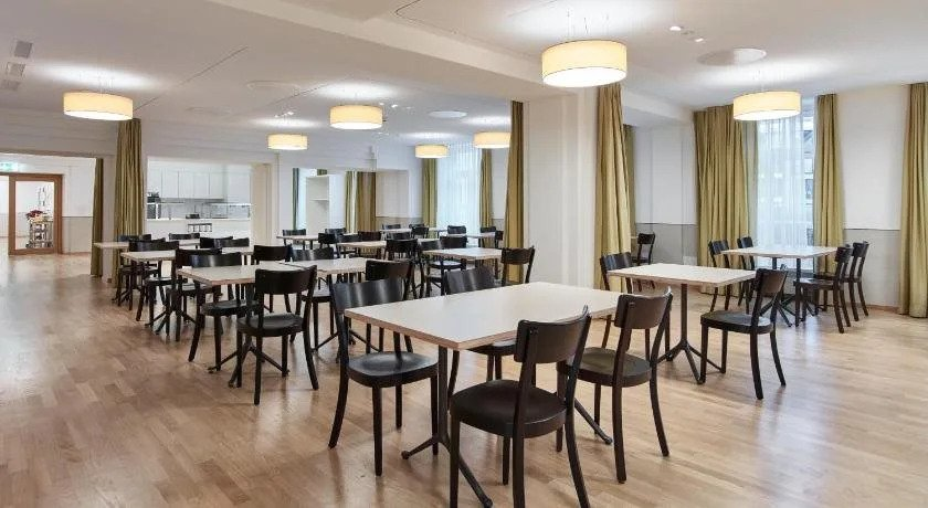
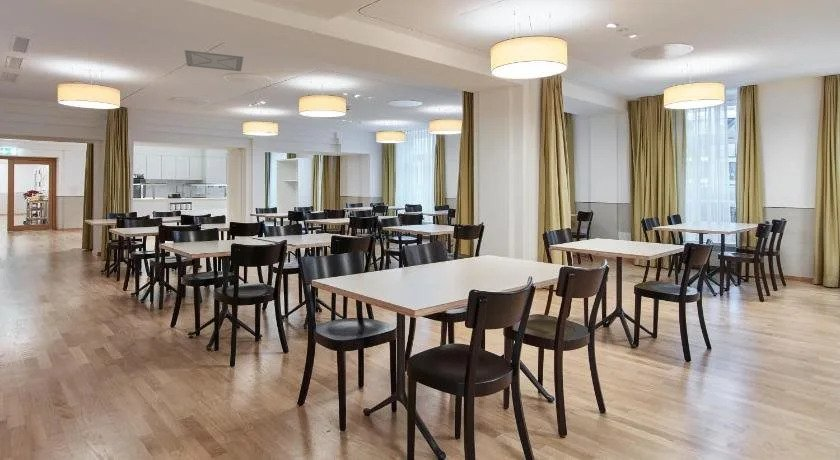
+ ceiling vent (214, 61)
